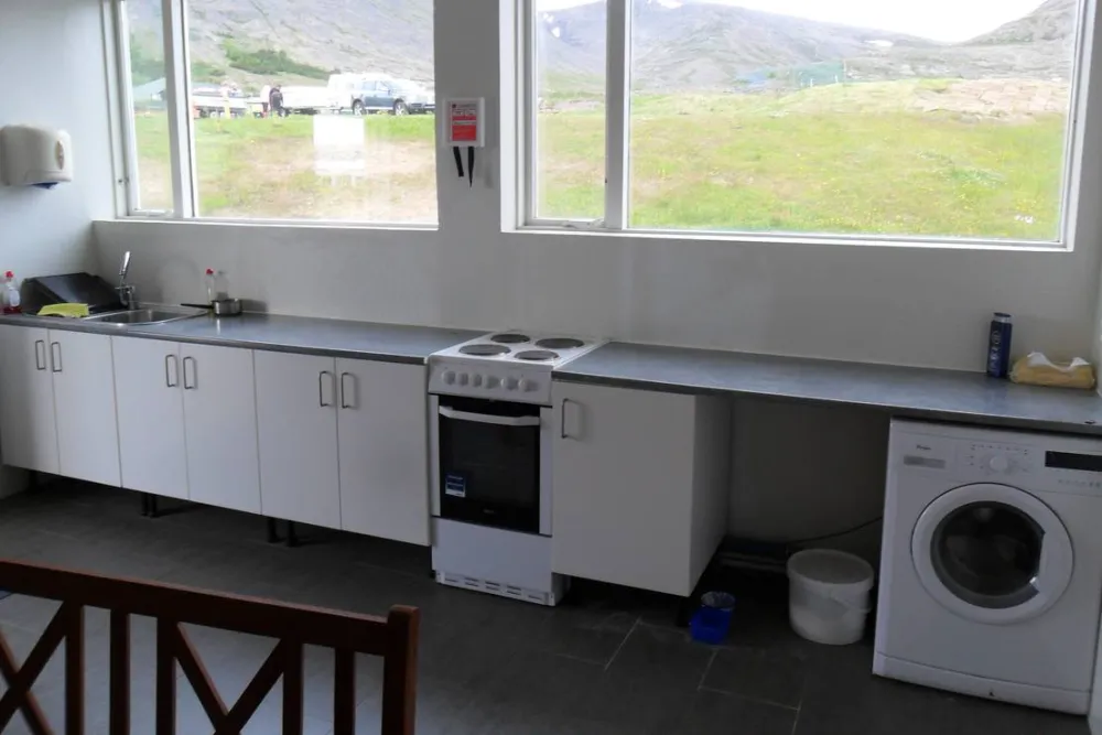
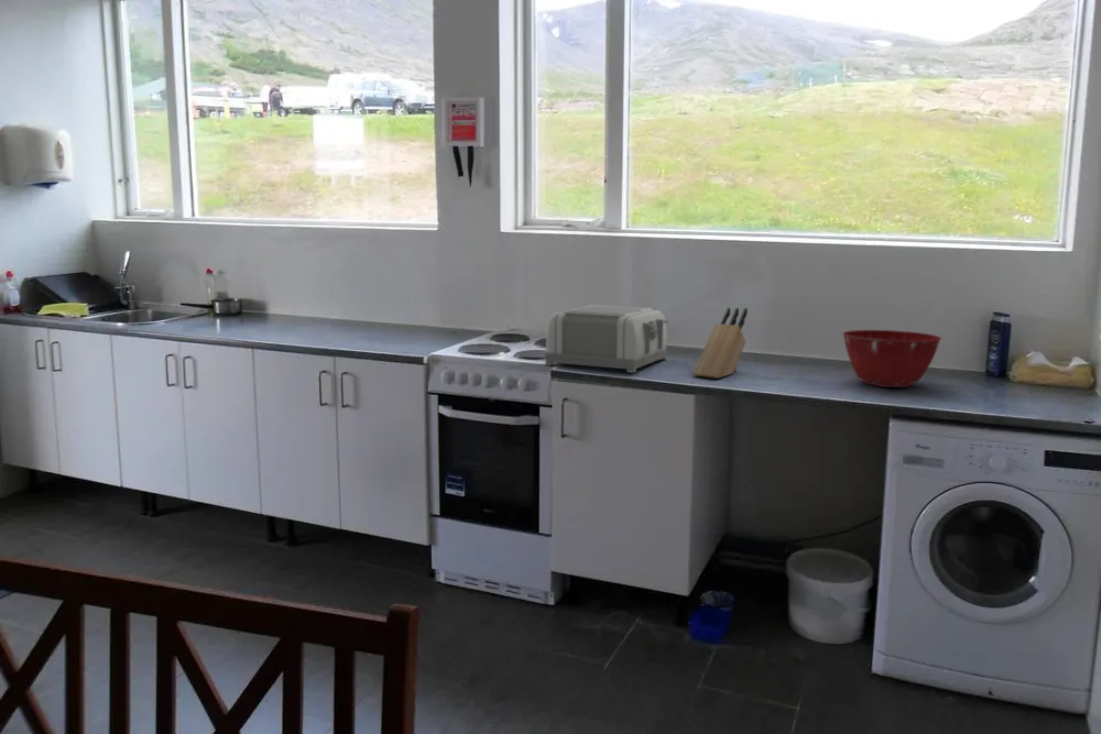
+ mixing bowl (889, 359)
+ knife block (722, 341)
+ toaster (611, 336)
